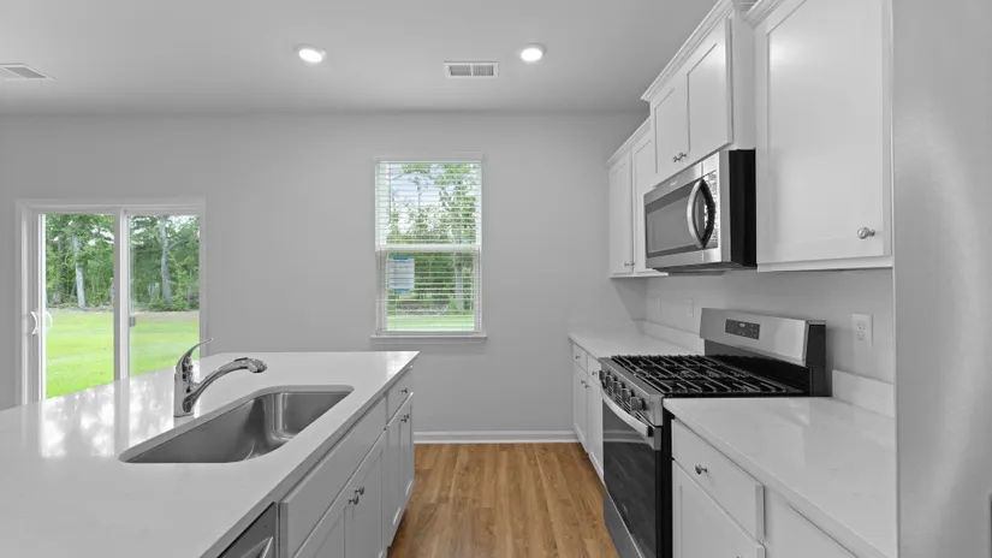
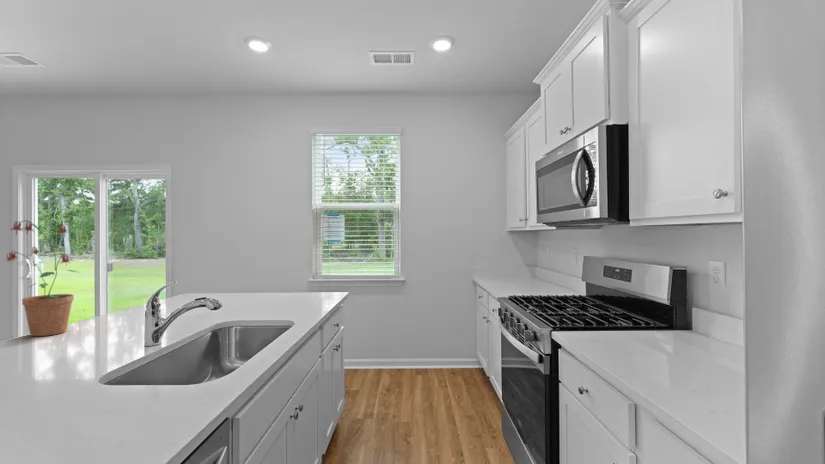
+ potted plant (46, 275)
